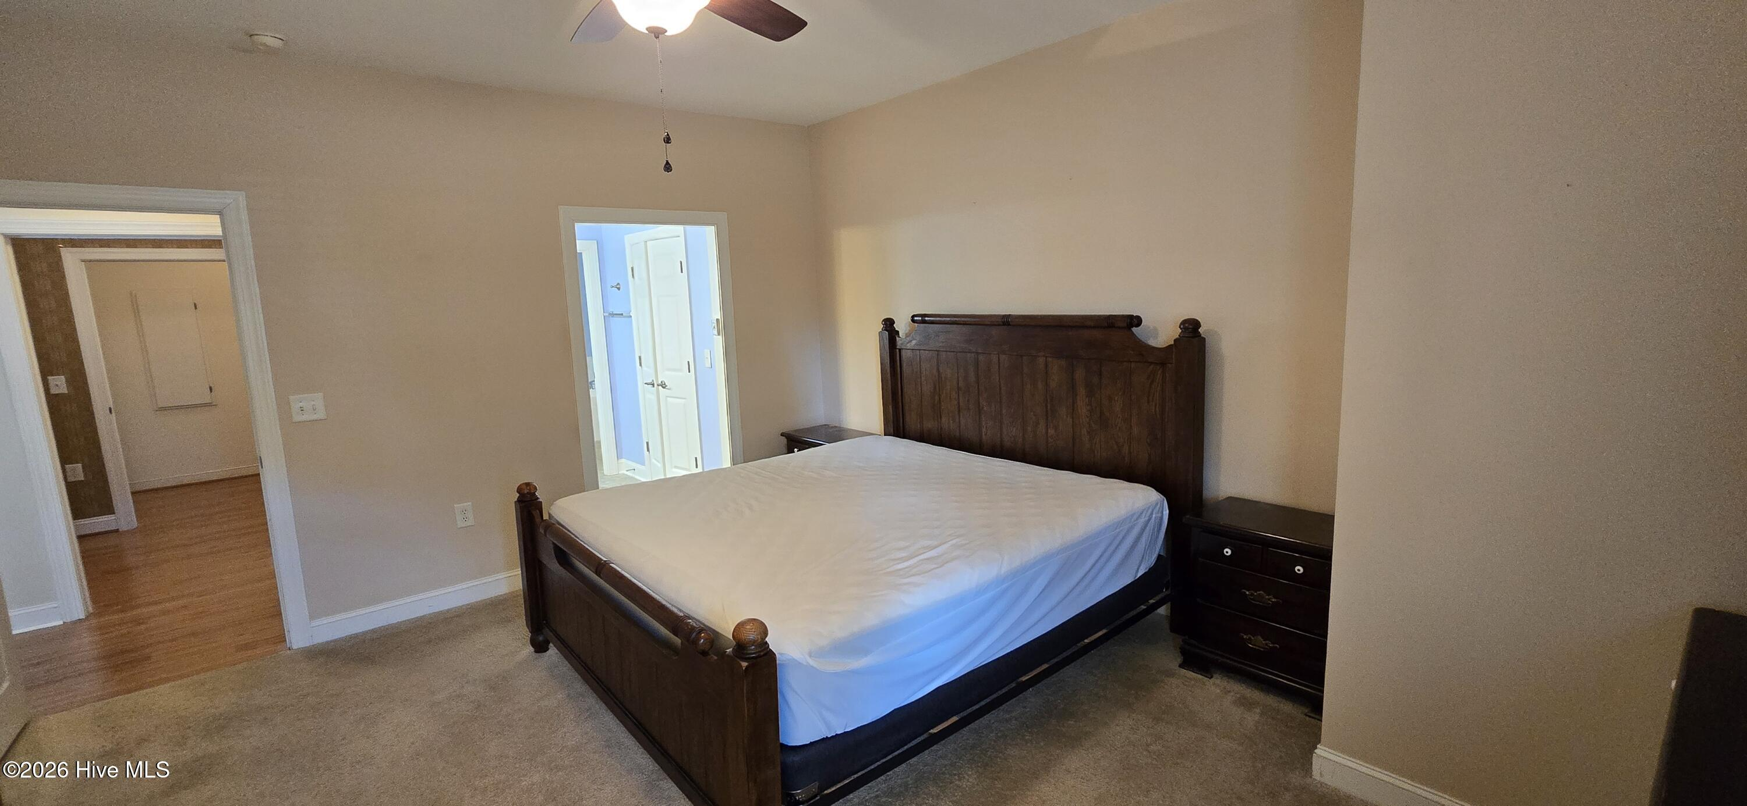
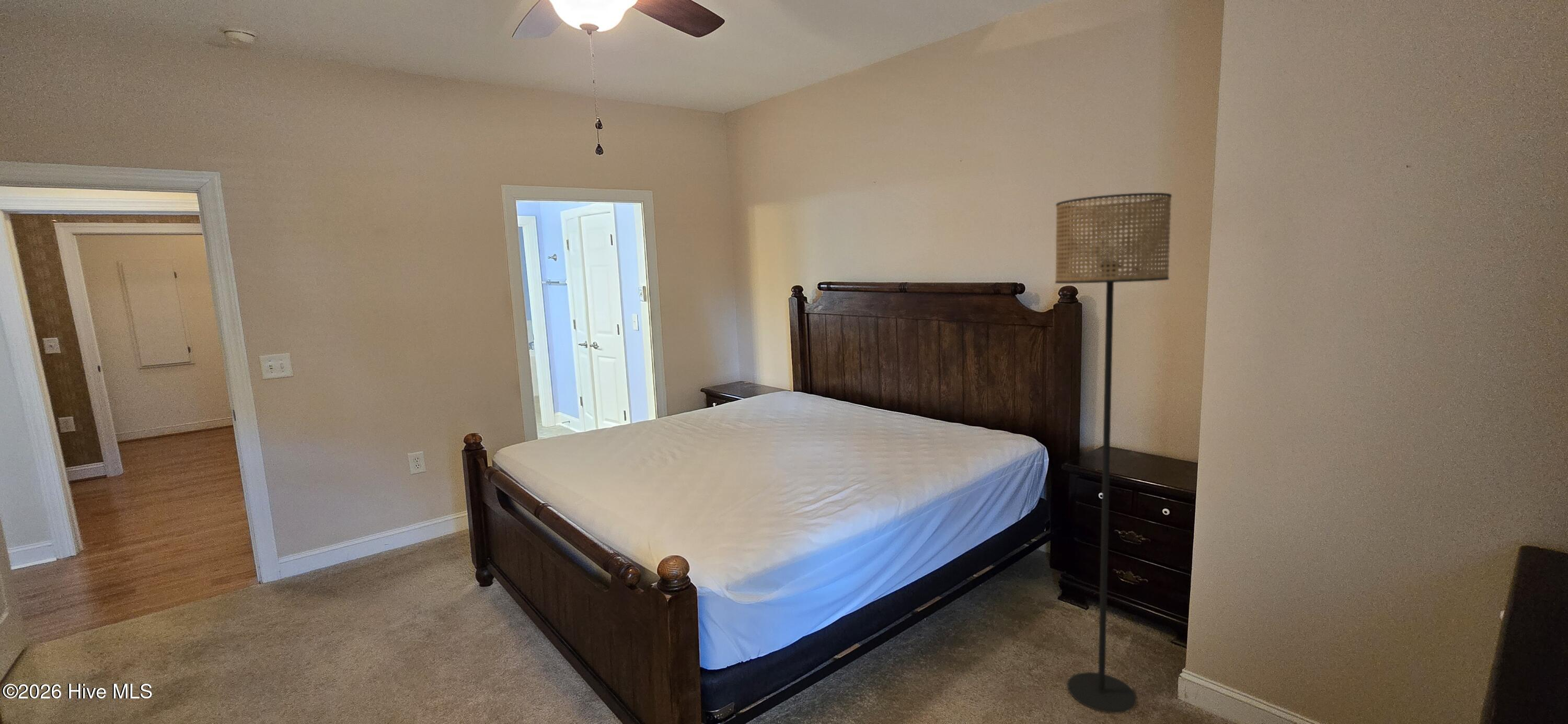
+ floor lamp (1106, 458)
